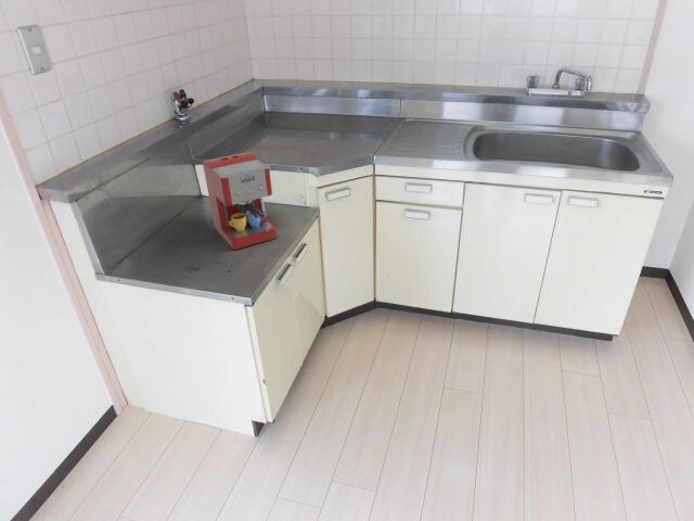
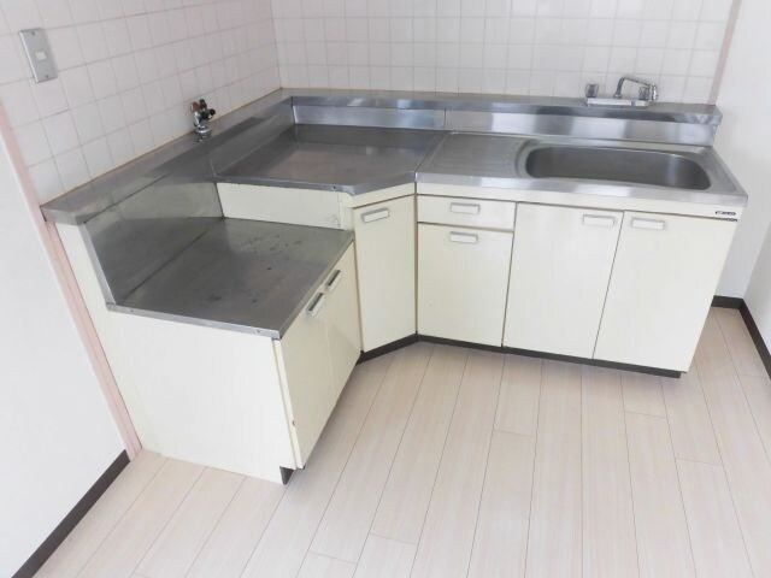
- coffee maker (240, 198)
